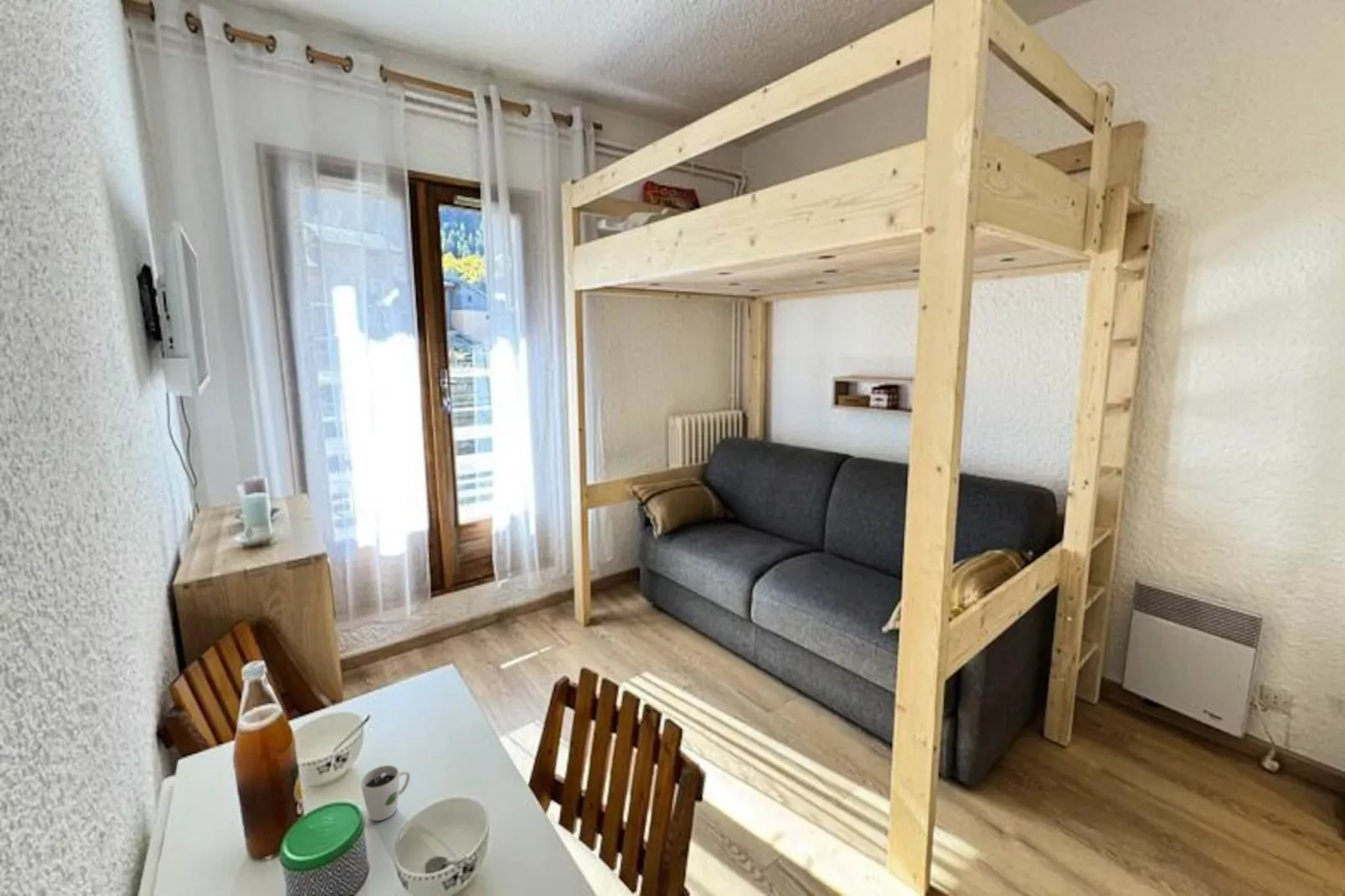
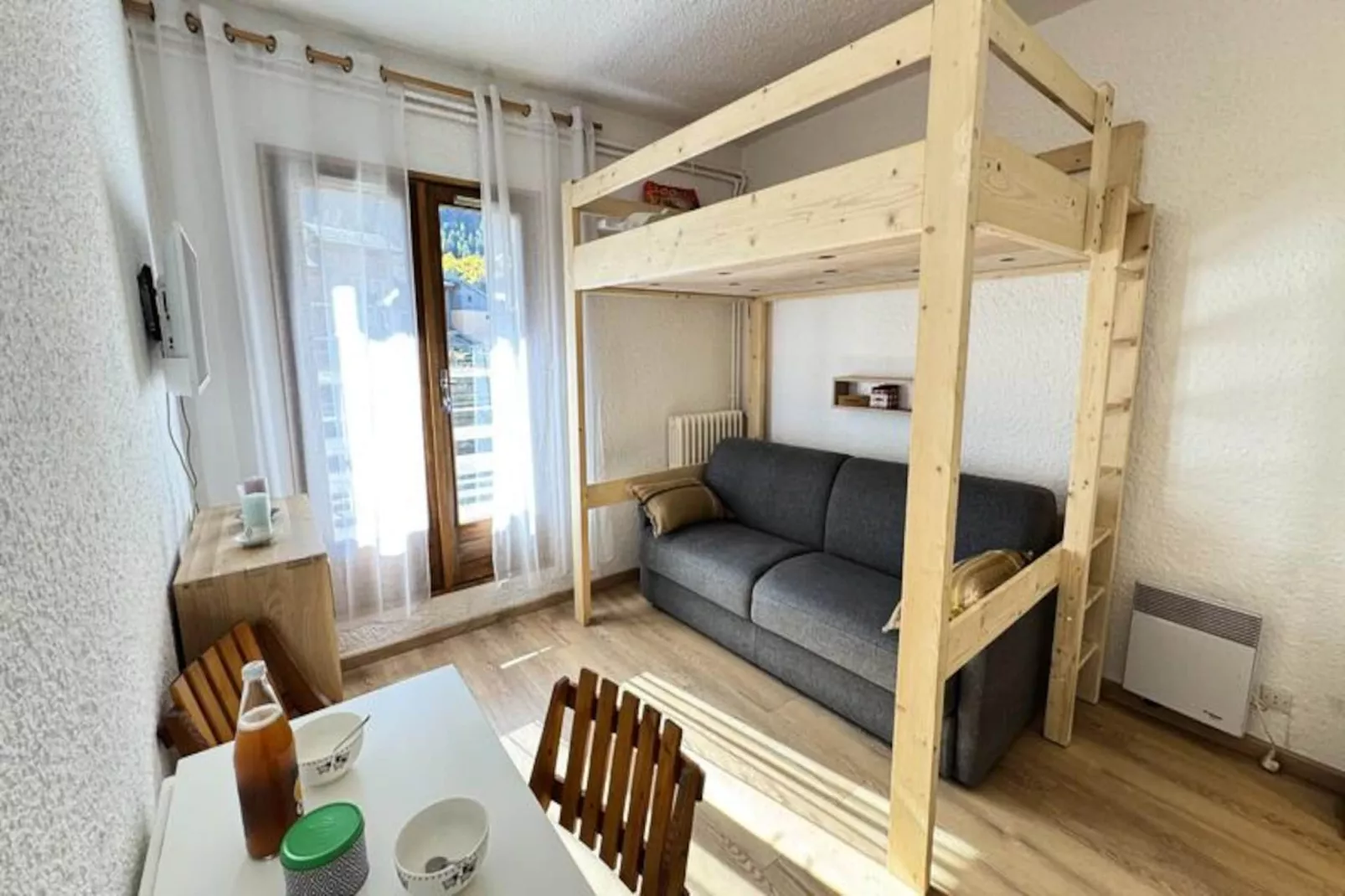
- cup (386, 779)
